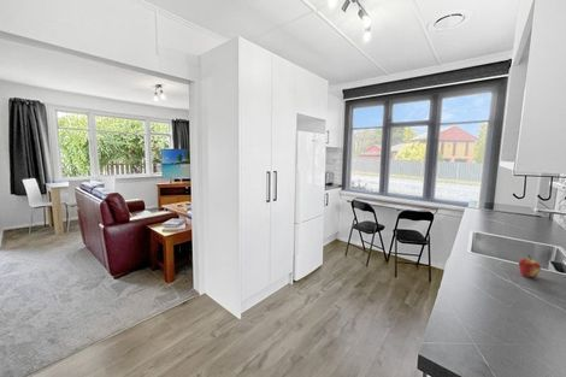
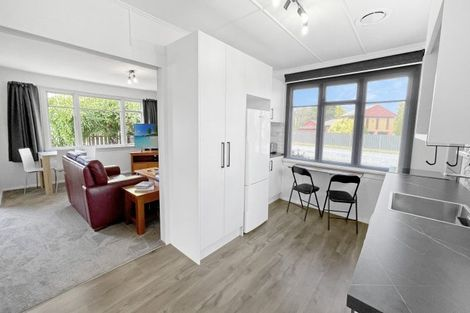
- fruit (529, 264)
